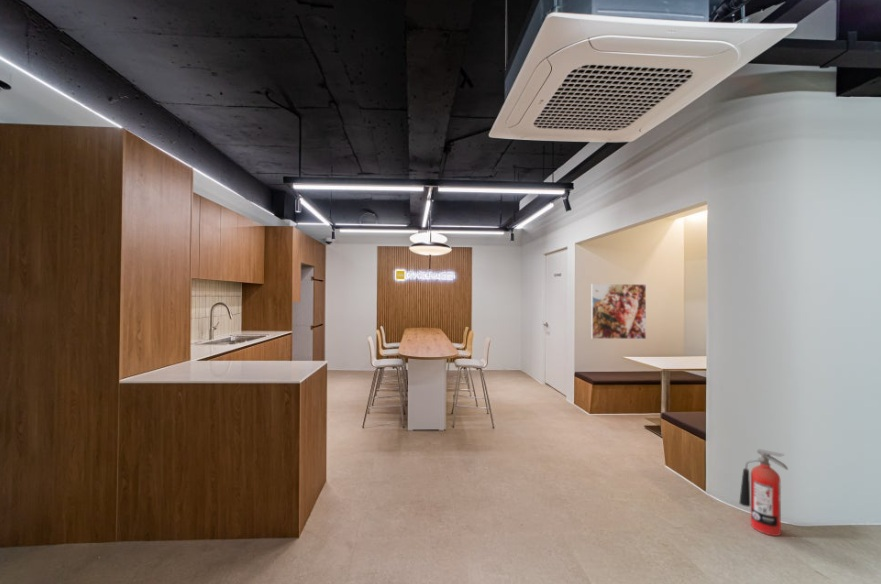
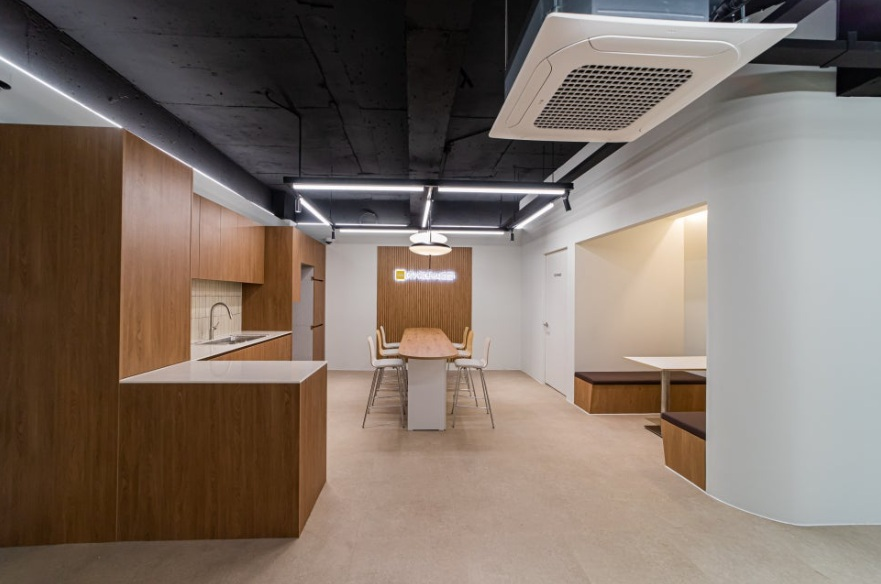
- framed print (618, 311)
- fire extinguisher (763, 488)
